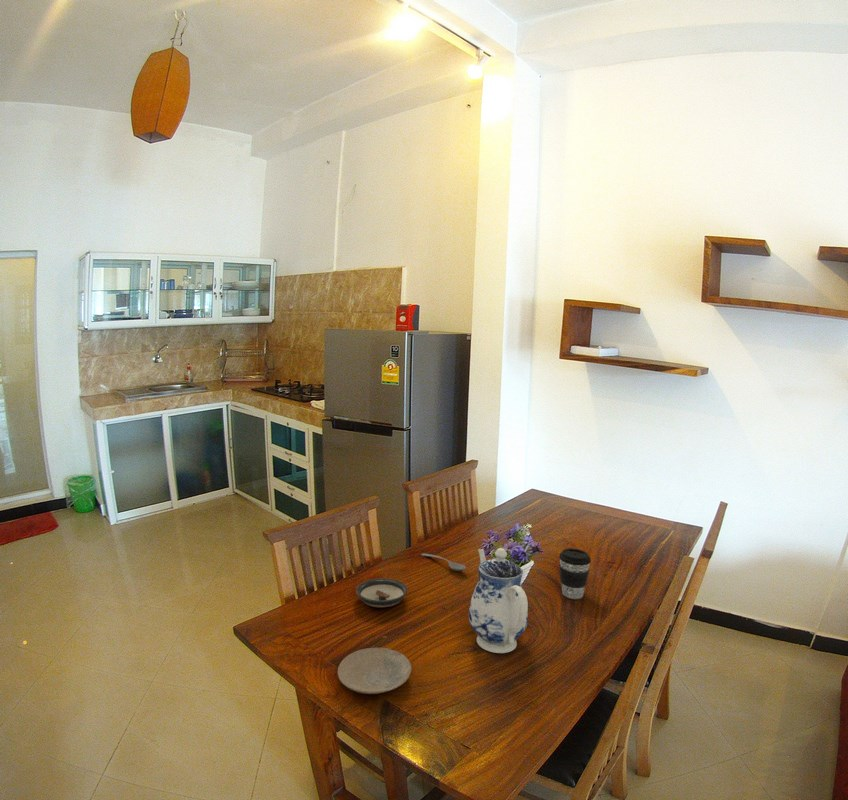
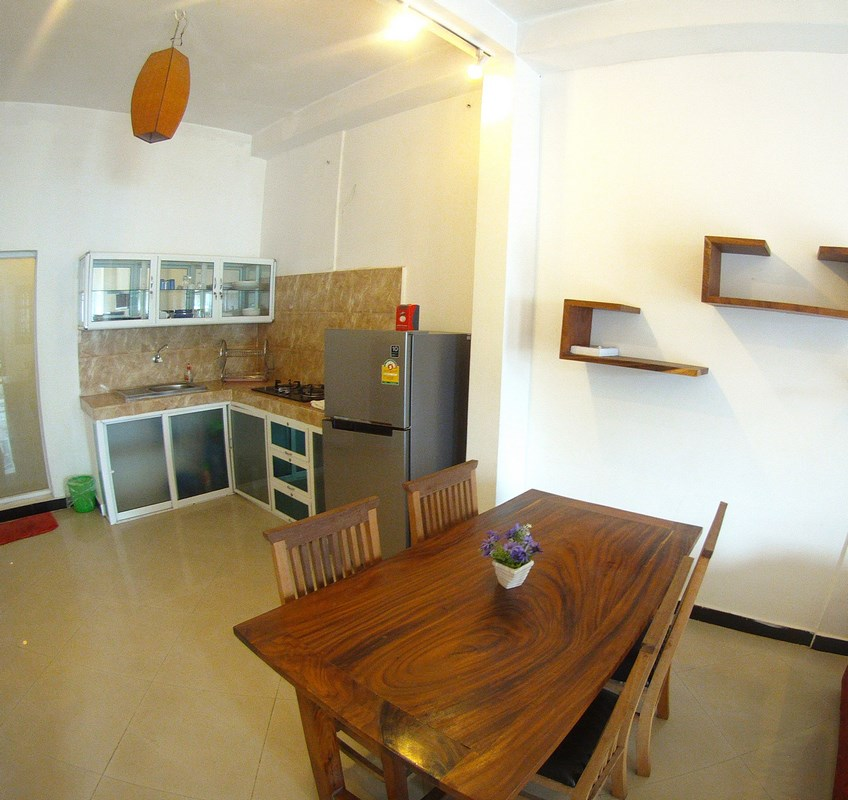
- plate (374, 673)
- teapot (498, 595)
- saucer (381, 595)
- soupspoon (444, 559)
- coffee cup (573, 574)
